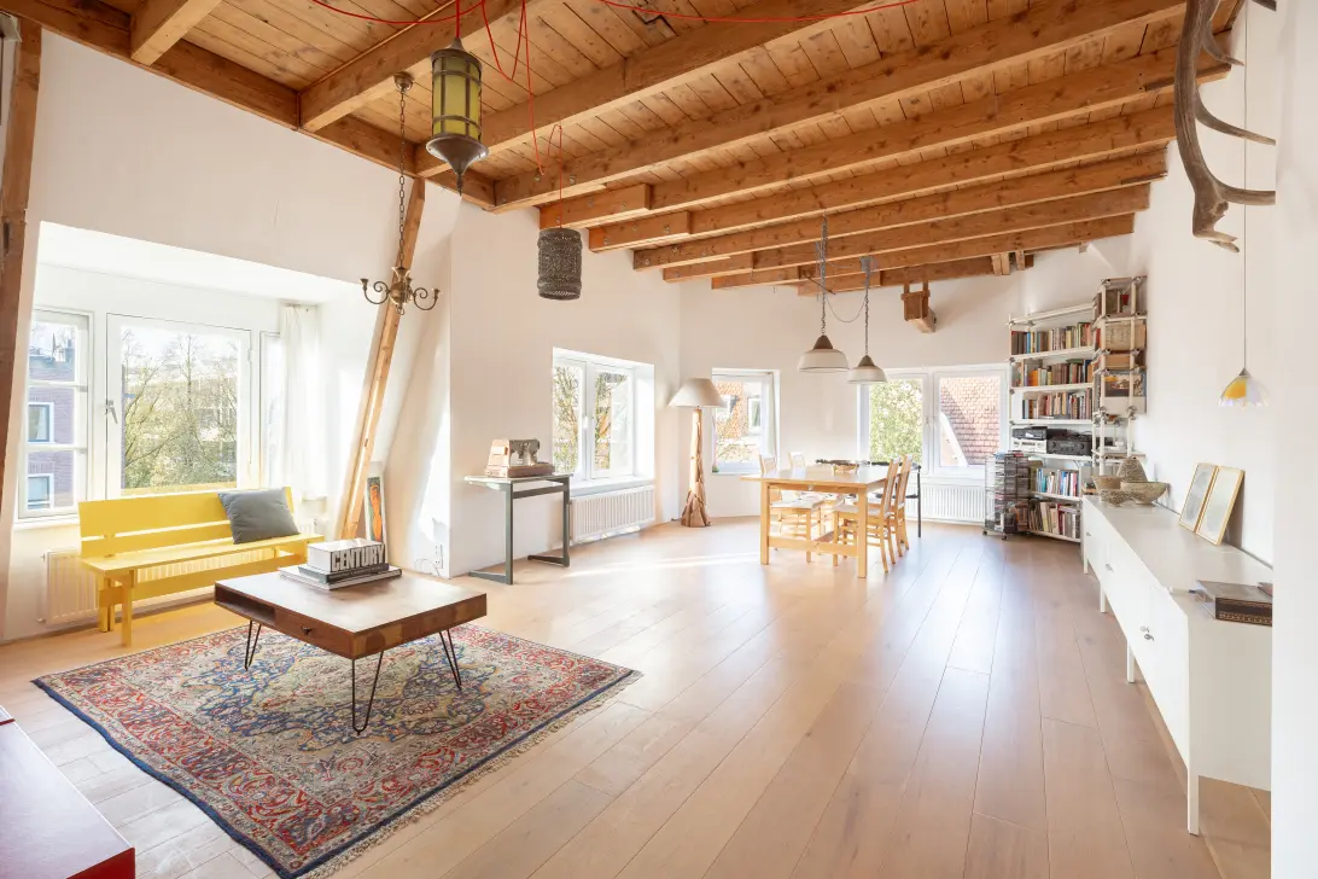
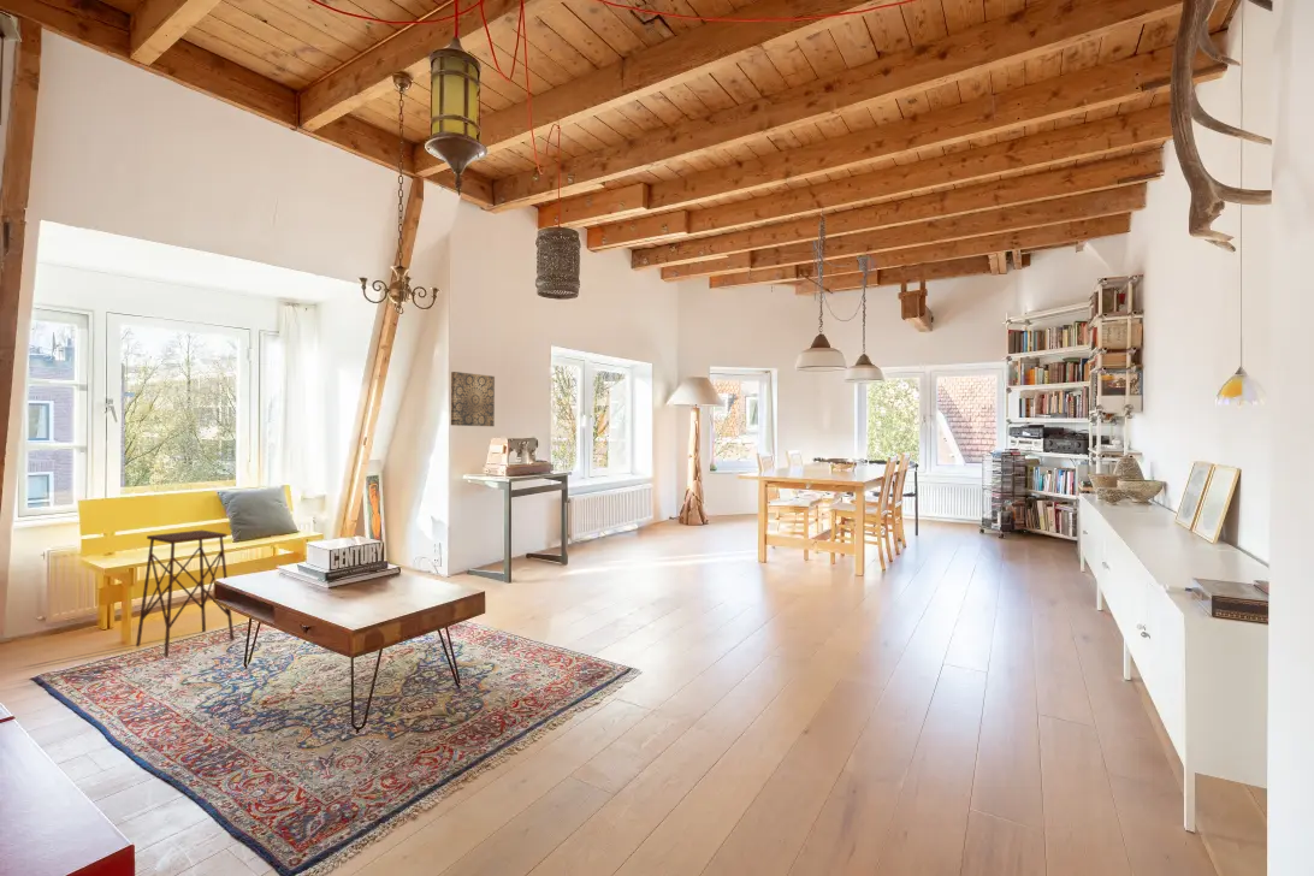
+ wall art (473, 399)
+ side table (185, 588)
